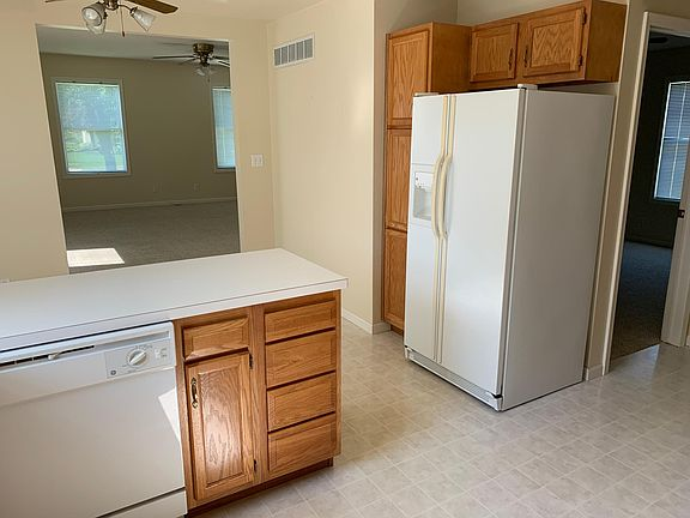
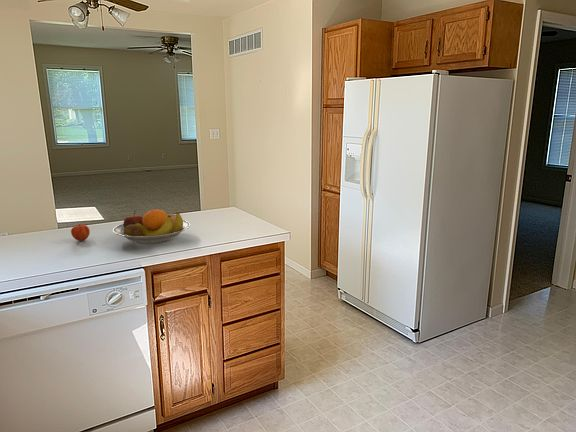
+ fruit bowl (152, 223)
+ apple (80, 232)
